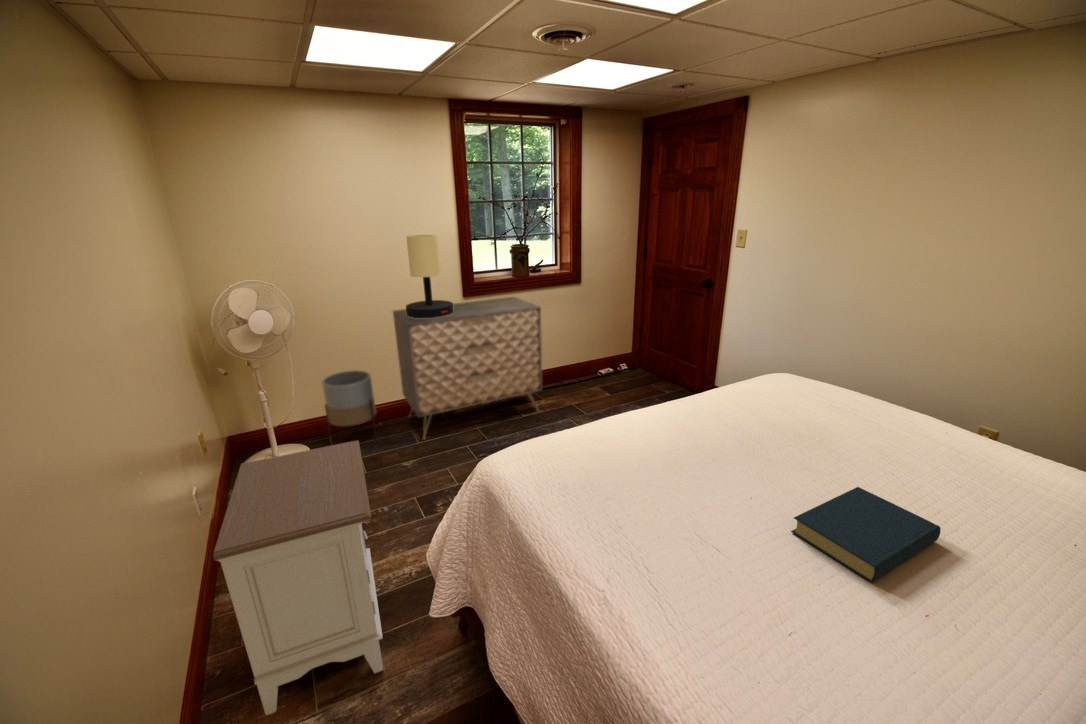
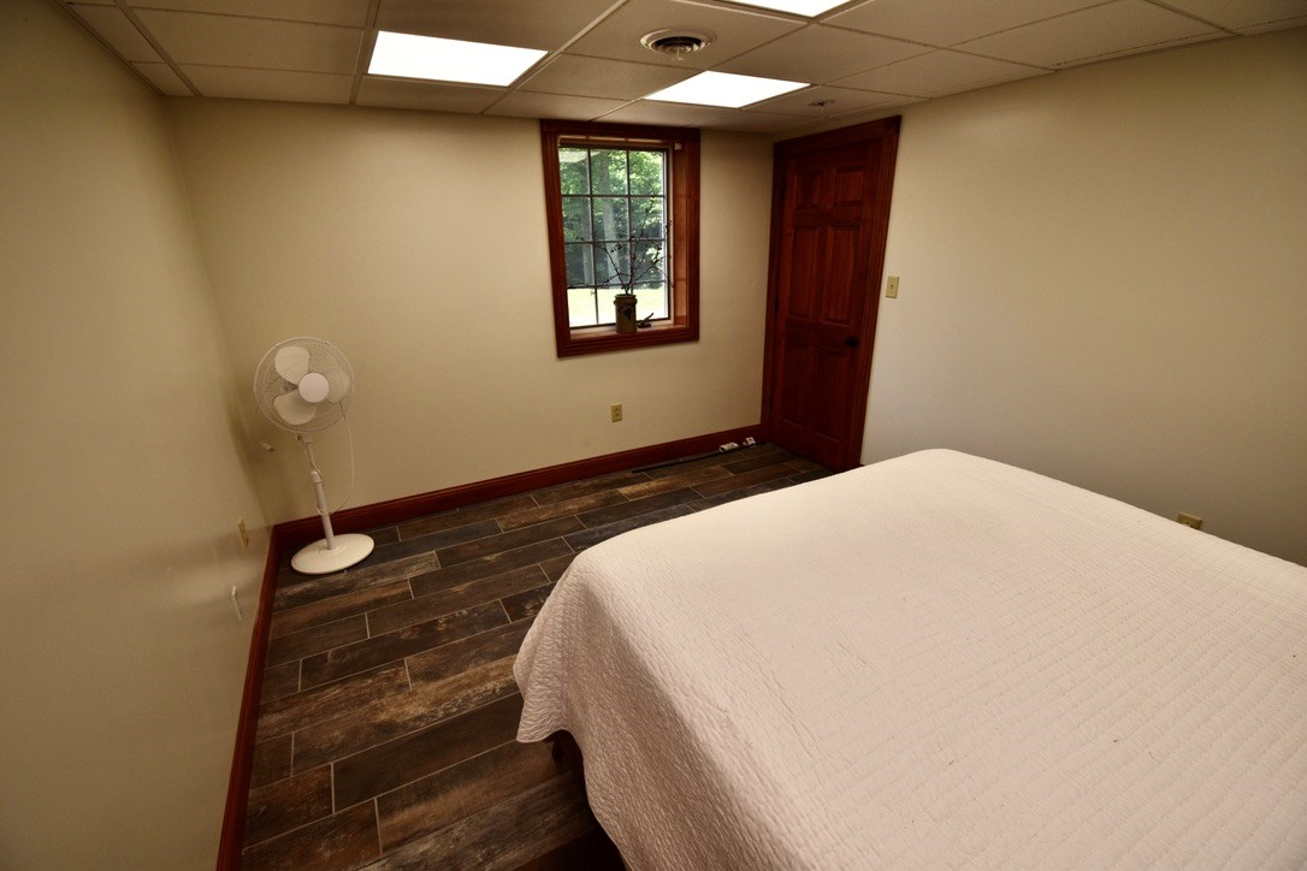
- planter (350, 407)
- dresser (471, 363)
- hardback book (864, 529)
- table lamp (426, 274)
- nightstand (317, 565)
